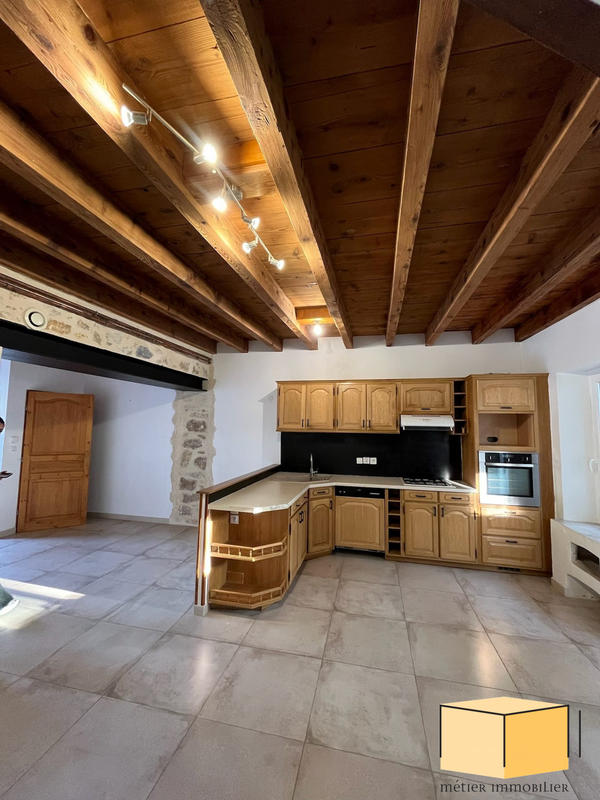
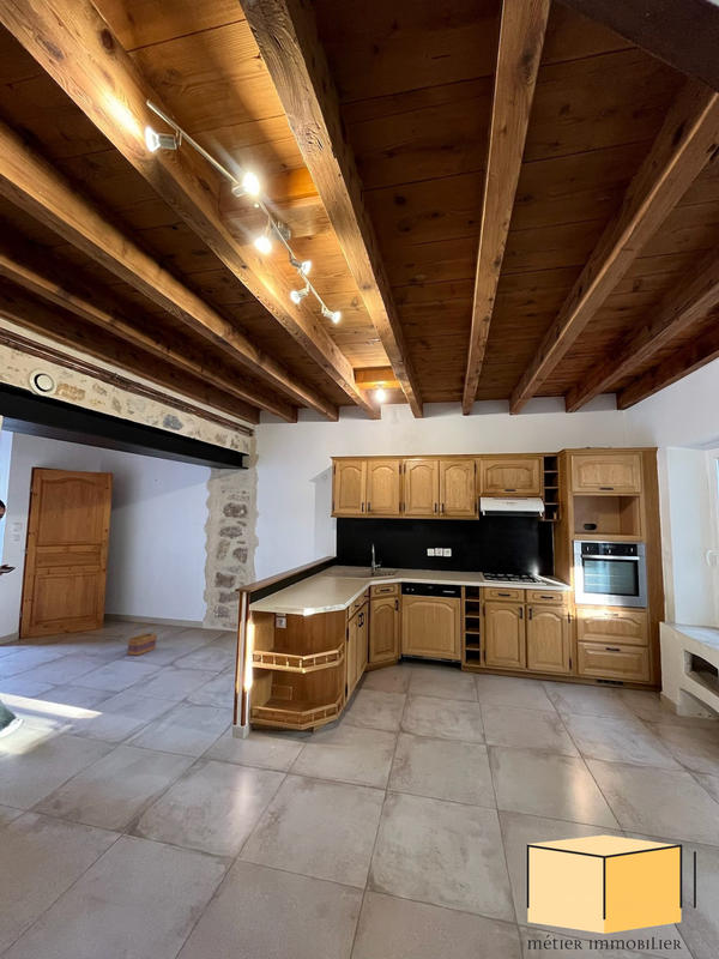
+ basket (143, 637)
